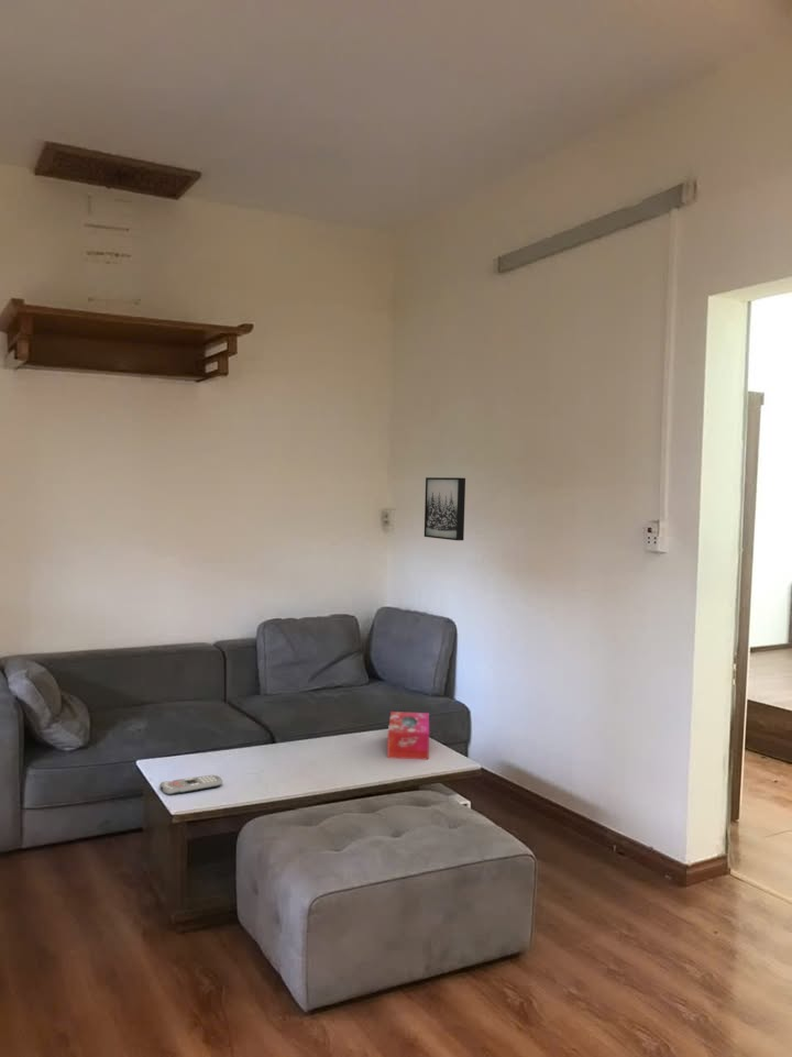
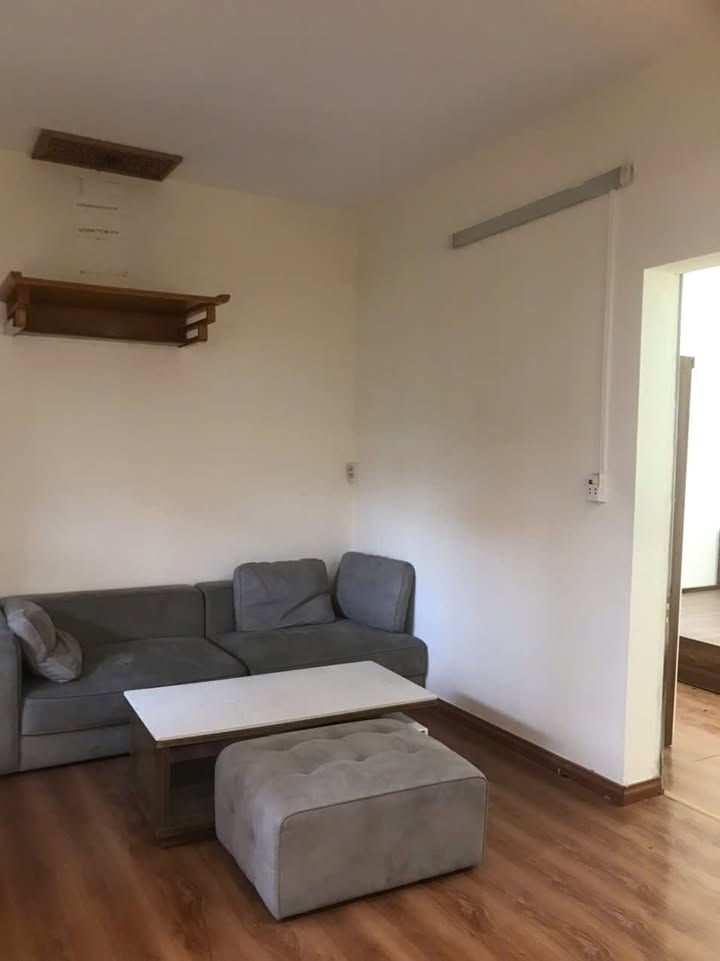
- tissue box (408, 734)
- remote control (191, 784)
- wall art (443, 508)
